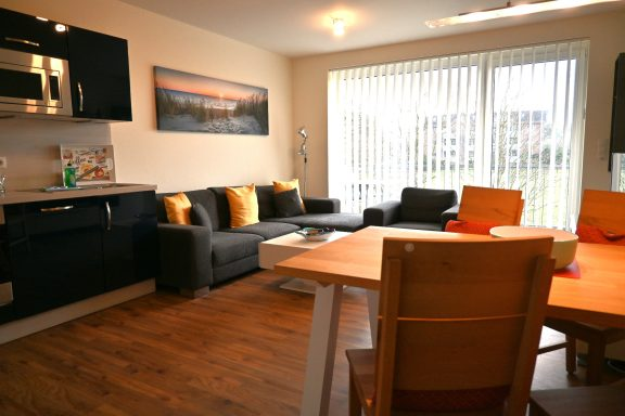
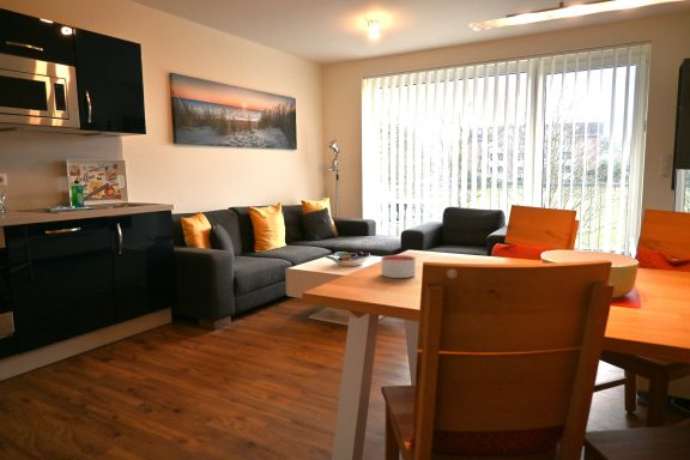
+ candle (398, 265)
